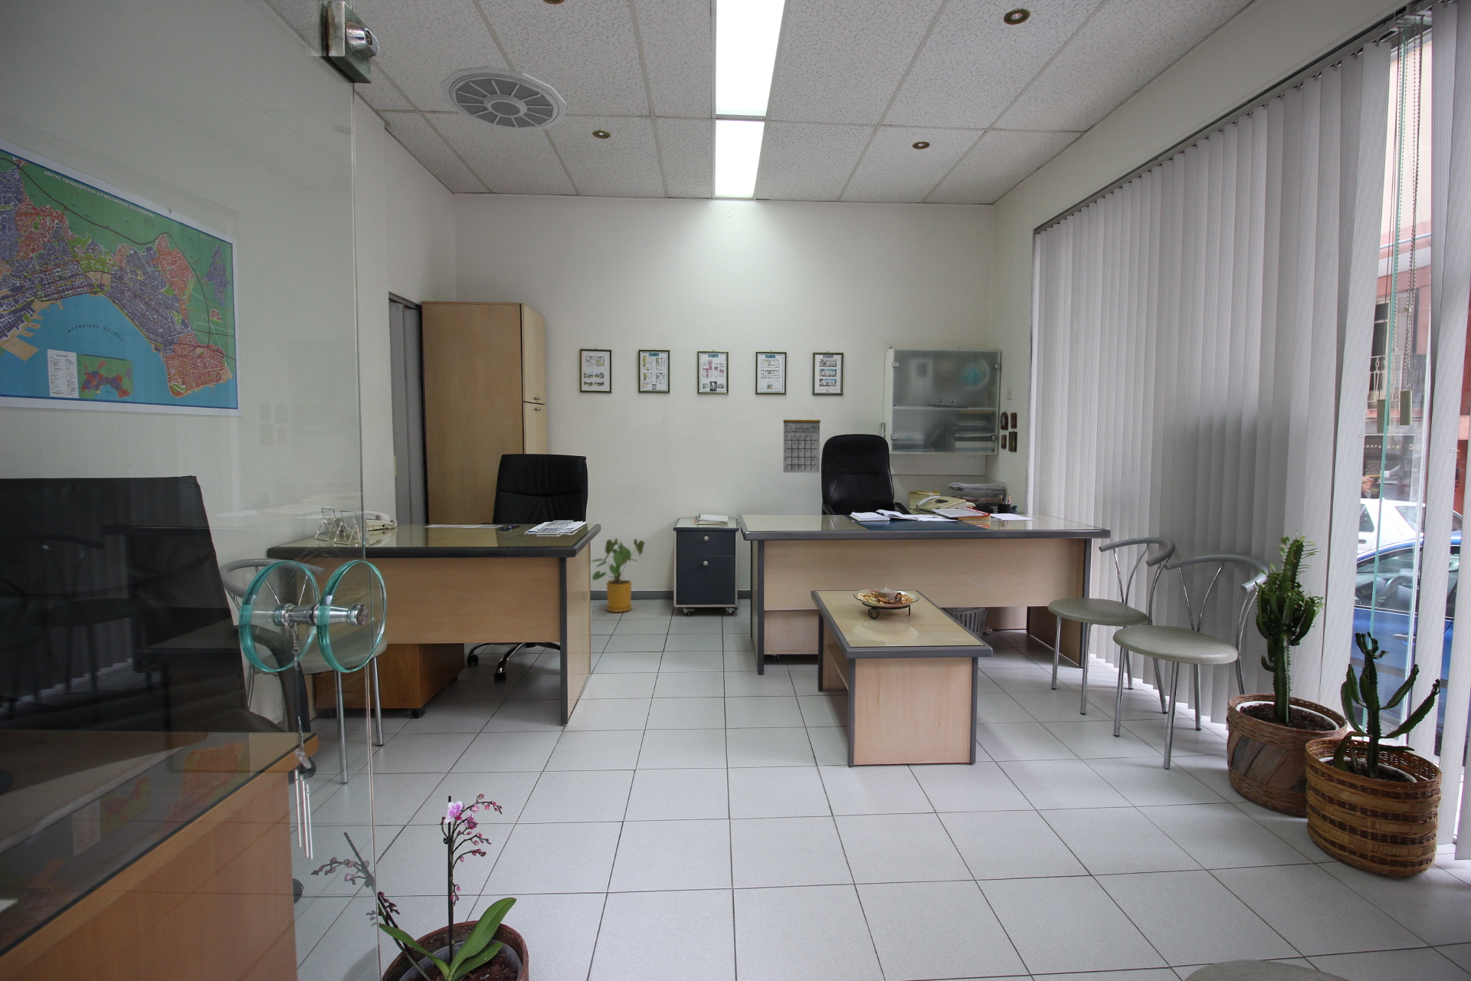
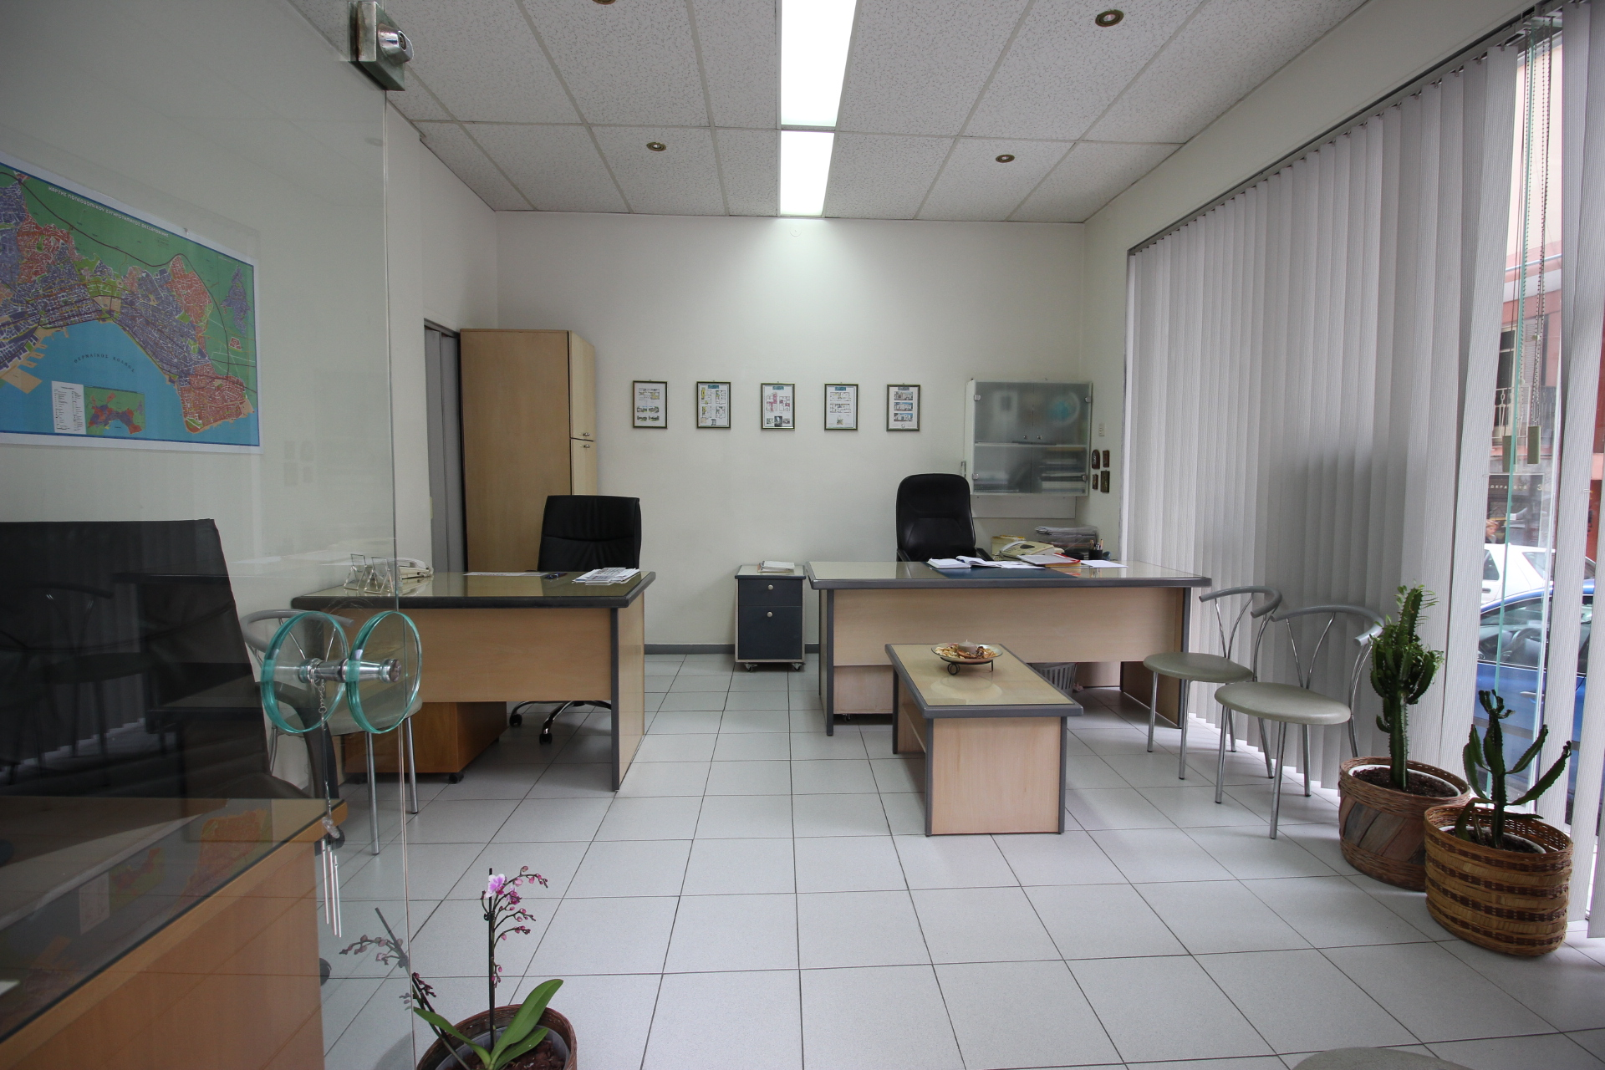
- house plant (617, 575)
- ceiling vent (505, 104)
- calendar (801, 440)
